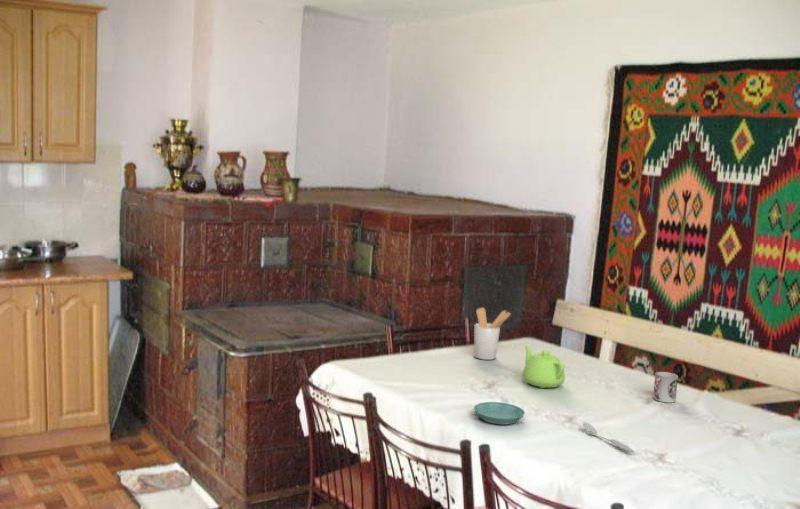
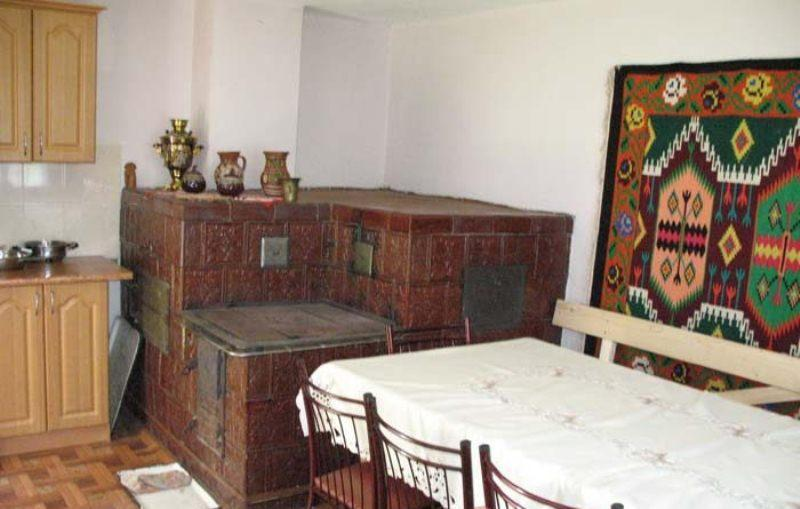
- spoon (607, 439)
- utensil holder (492, 333)
- cup (662, 387)
- saucer (498, 414)
- teapot (543, 367)
